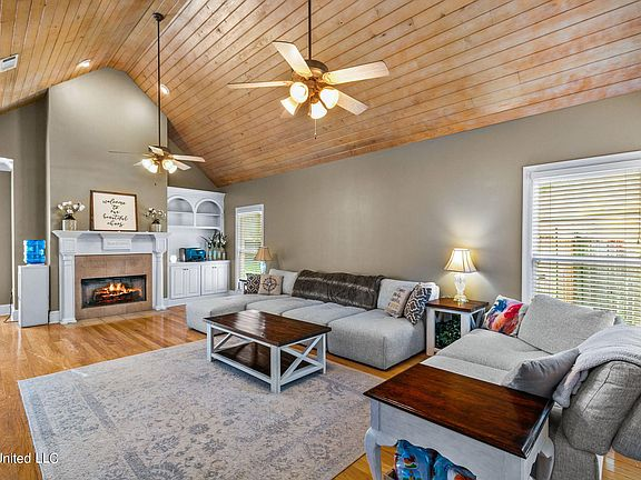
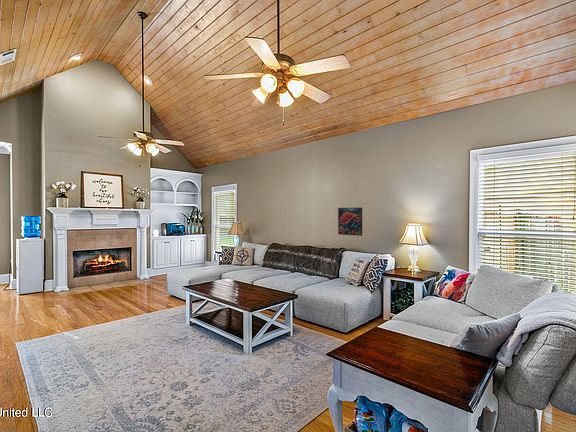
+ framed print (349, 221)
